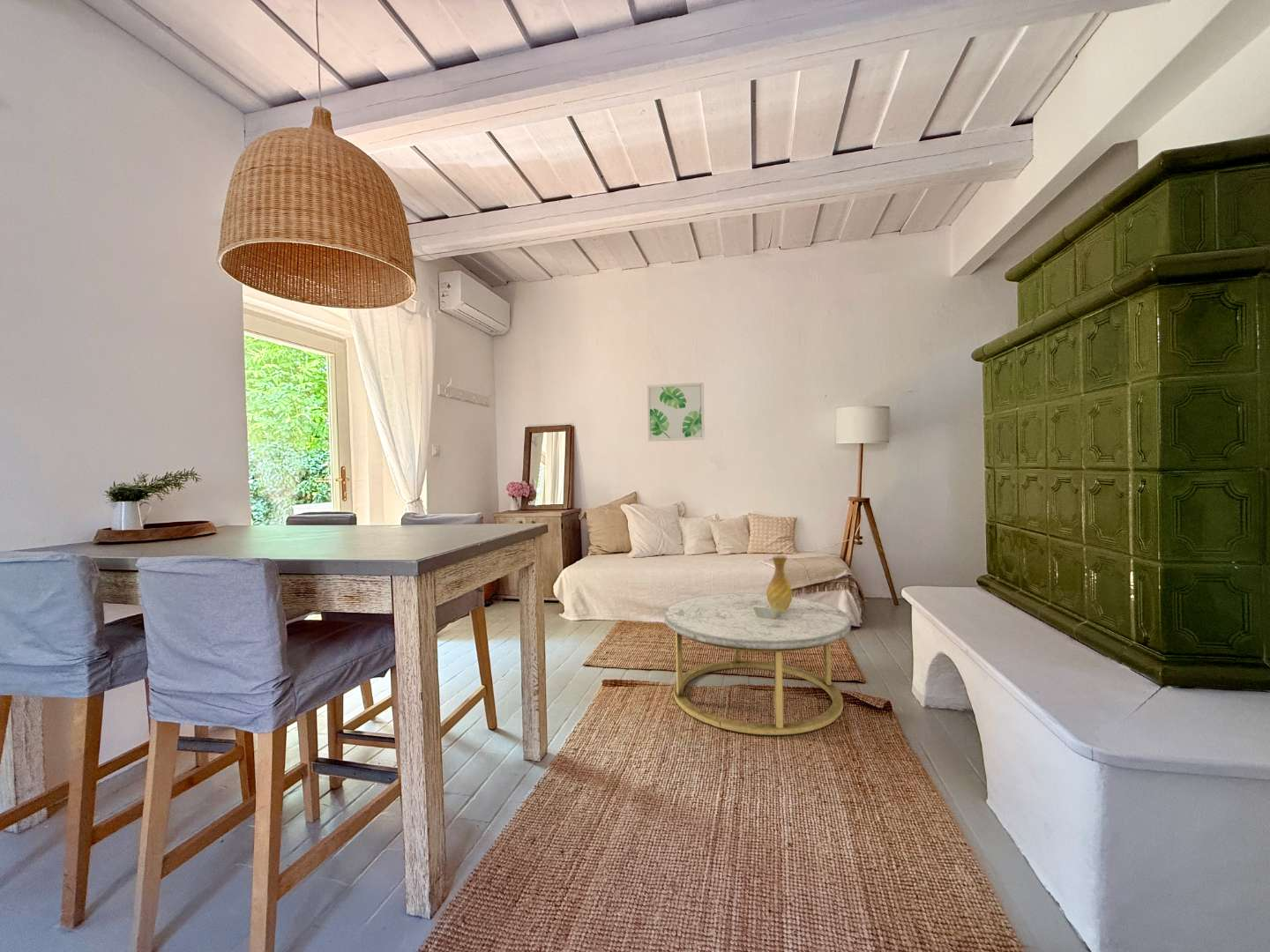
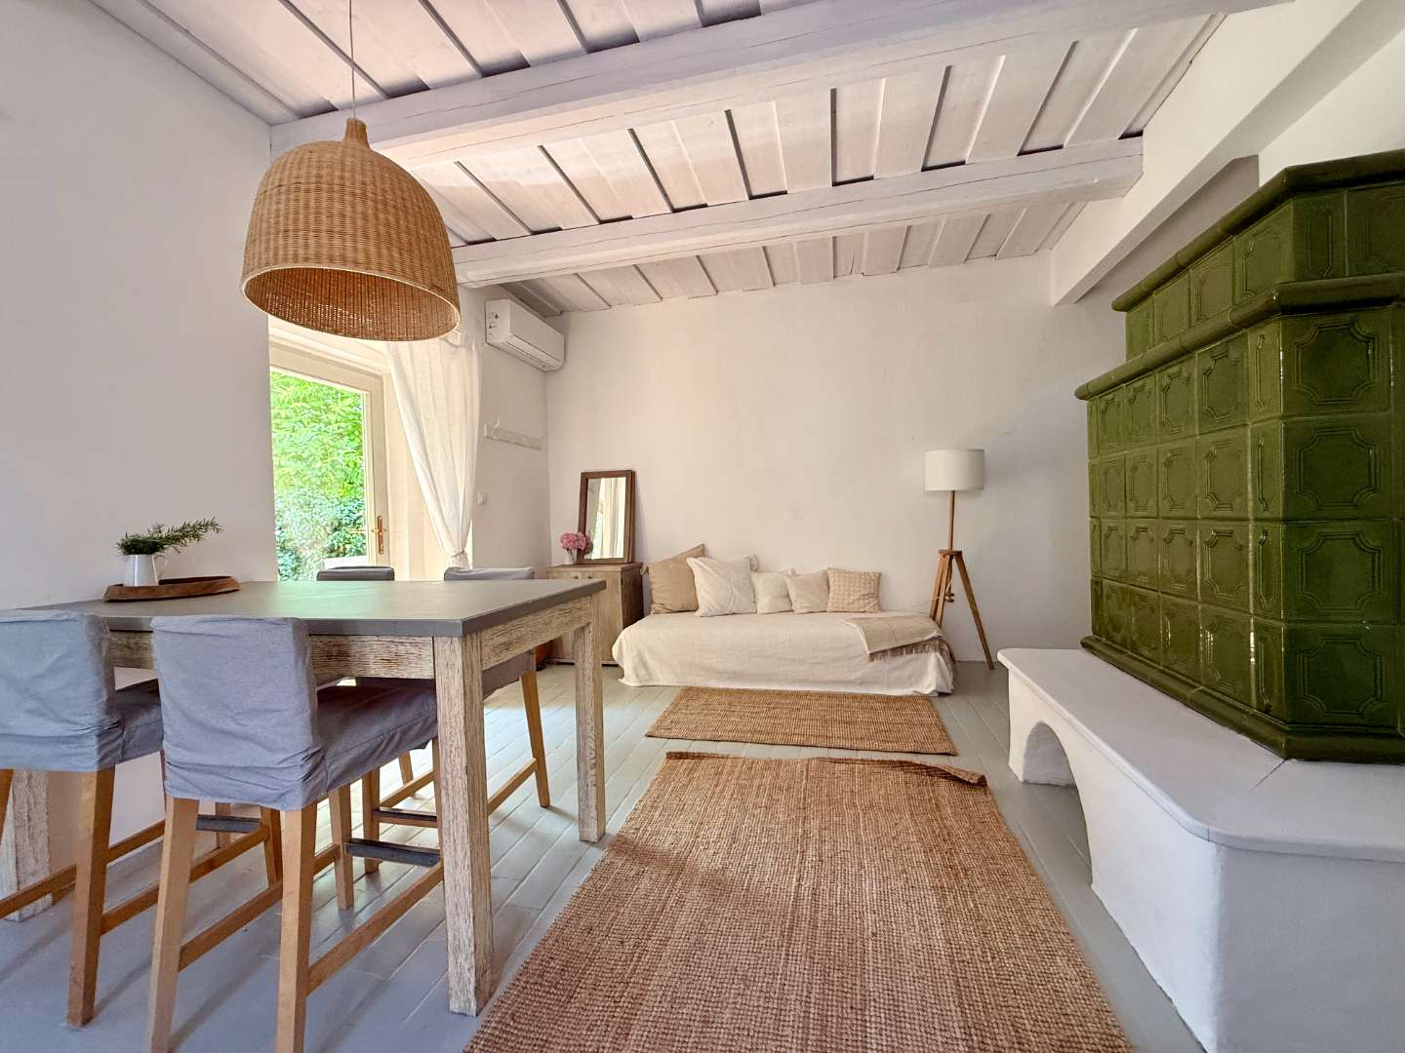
- coffee table (754, 651)
- wall art (676, 412)
- vase (774, 584)
